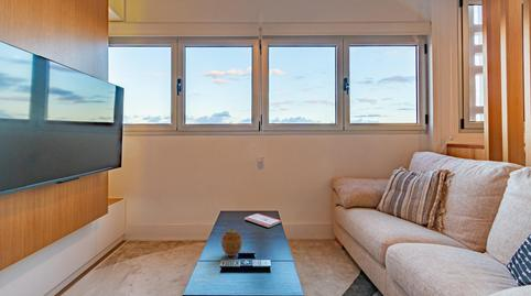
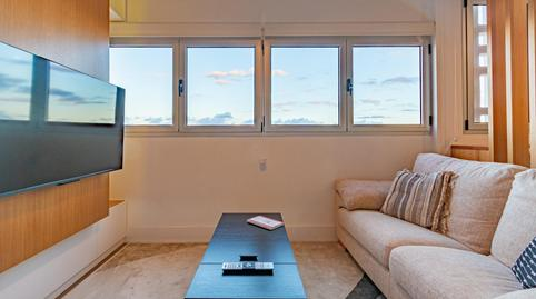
- decorative egg (231, 241)
